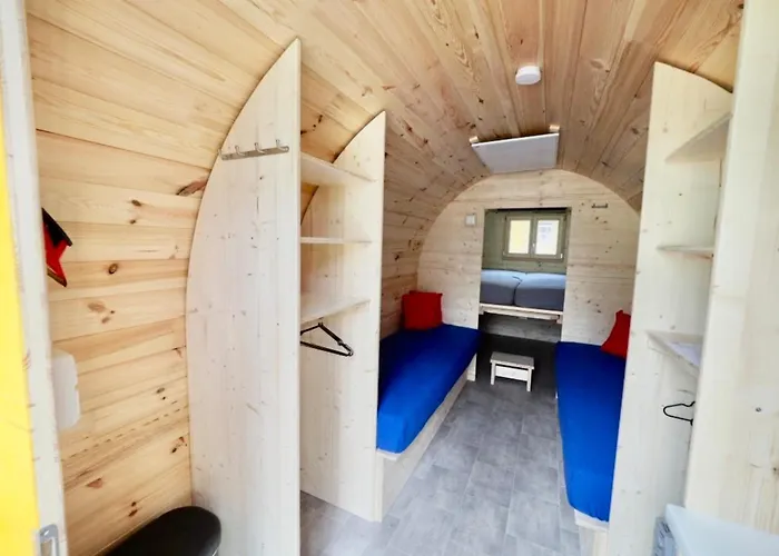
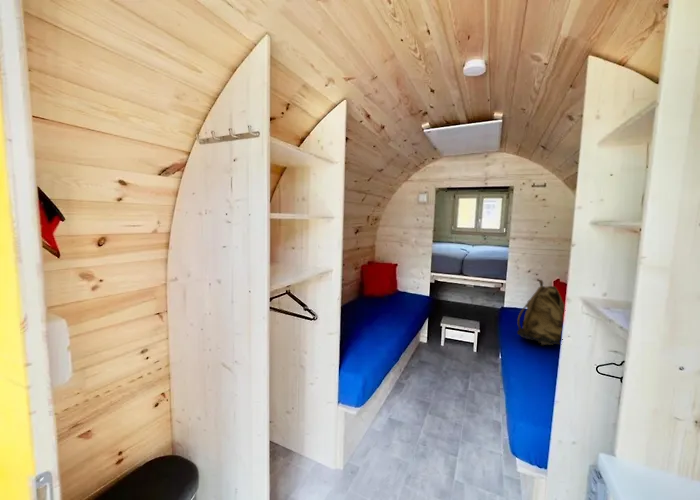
+ backpack (543, 313)
